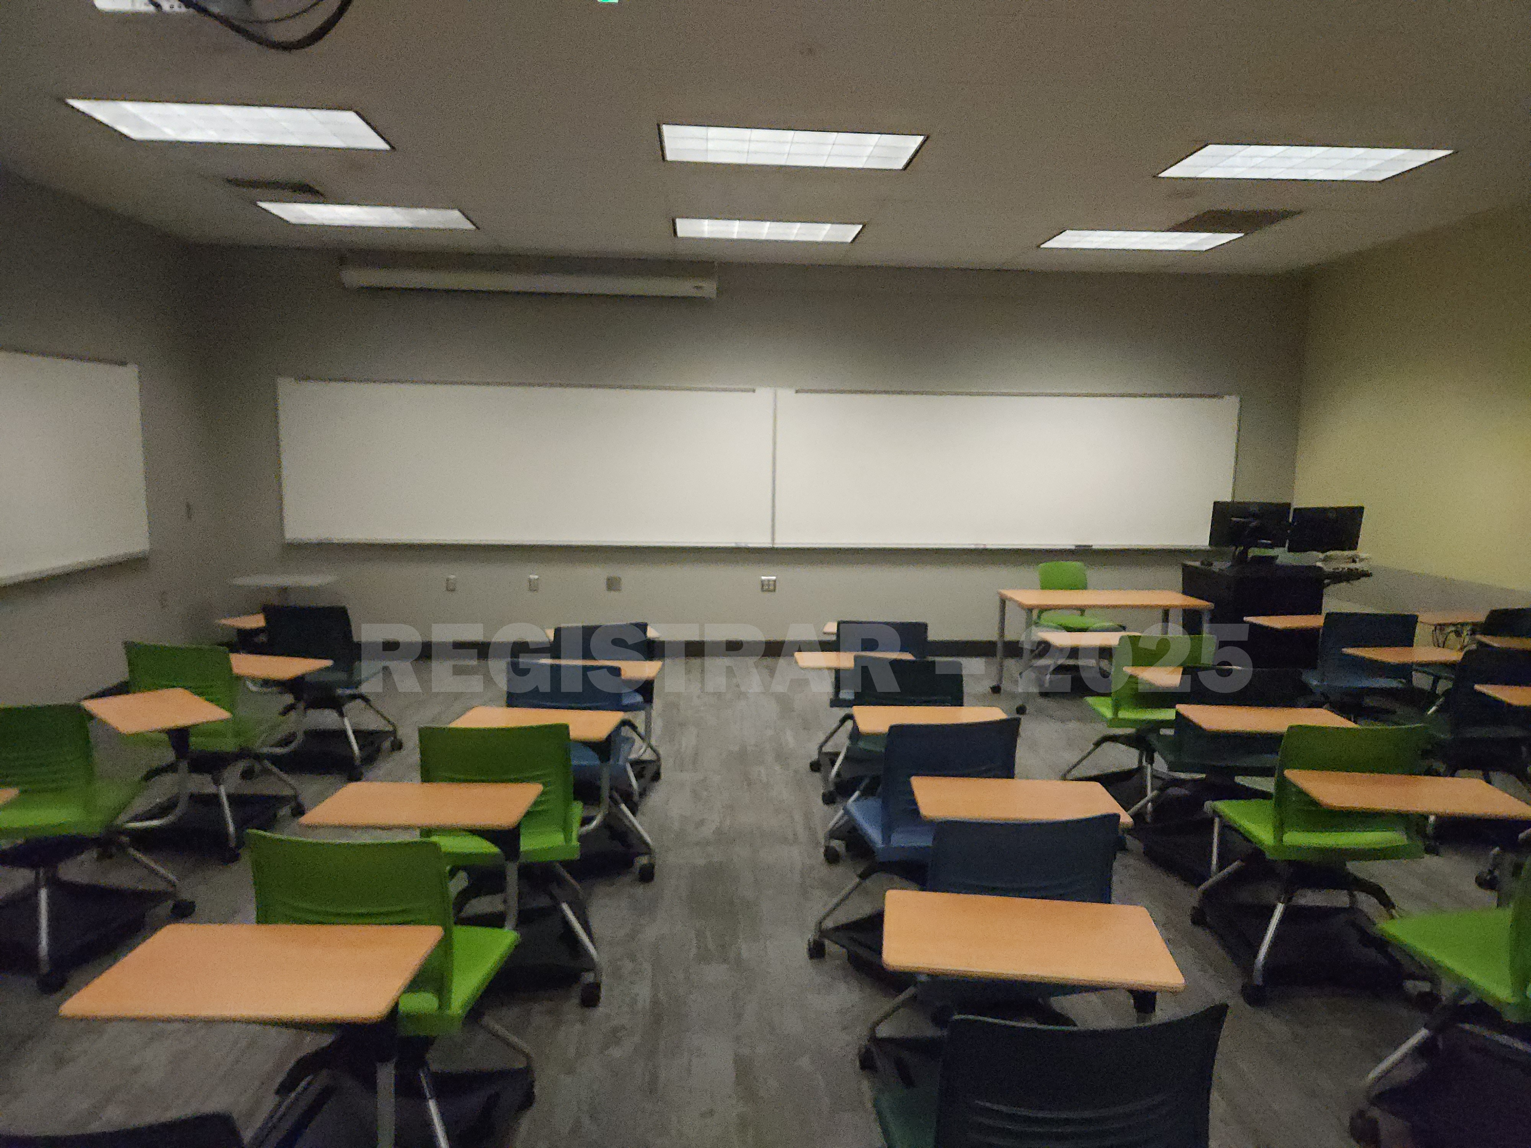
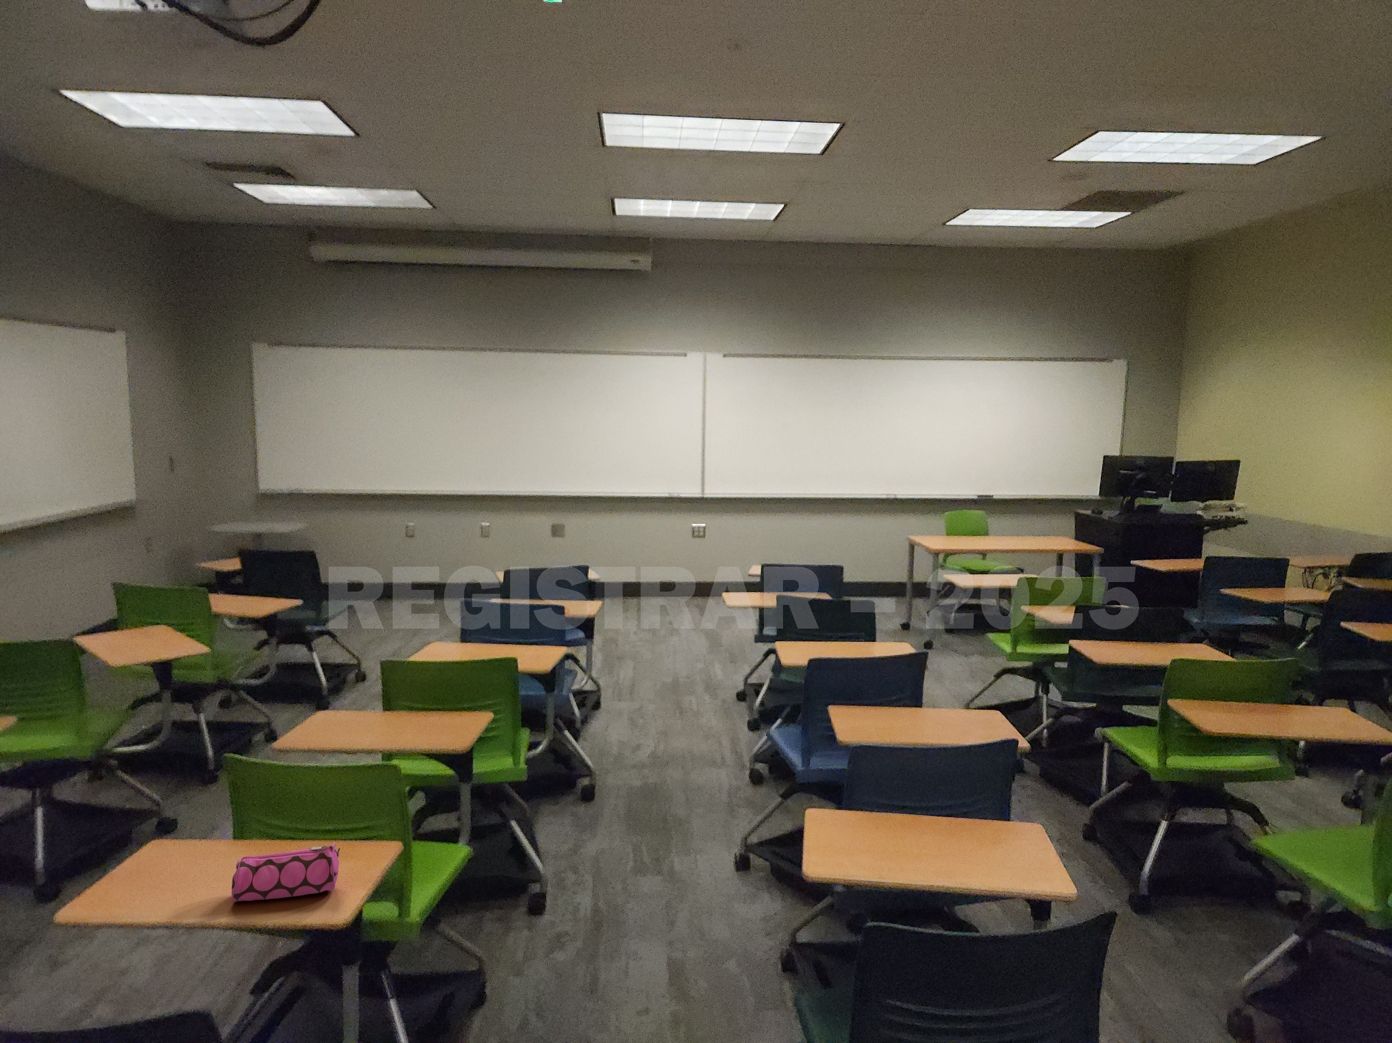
+ pencil case (286, 871)
